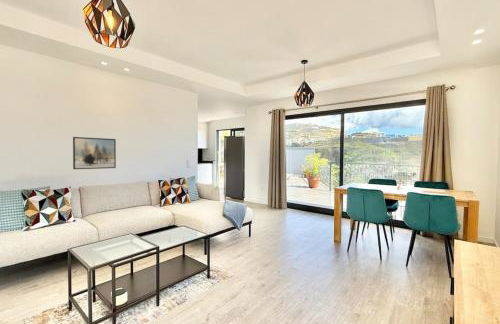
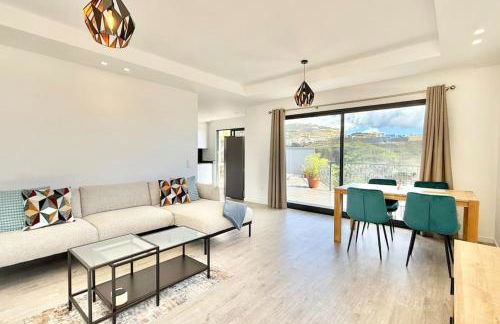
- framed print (95, 153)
